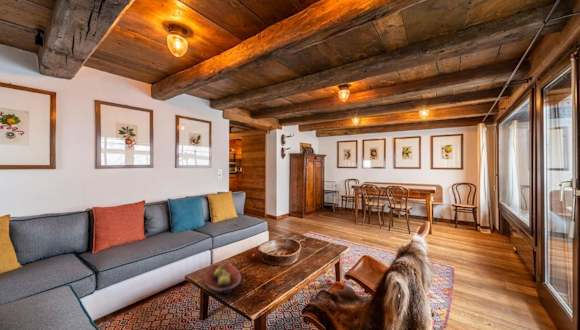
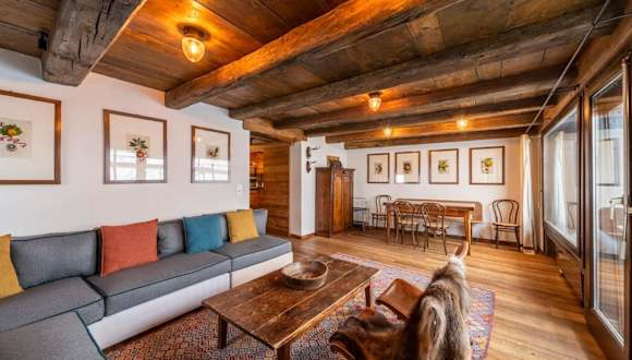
- fruit bowl (222, 275)
